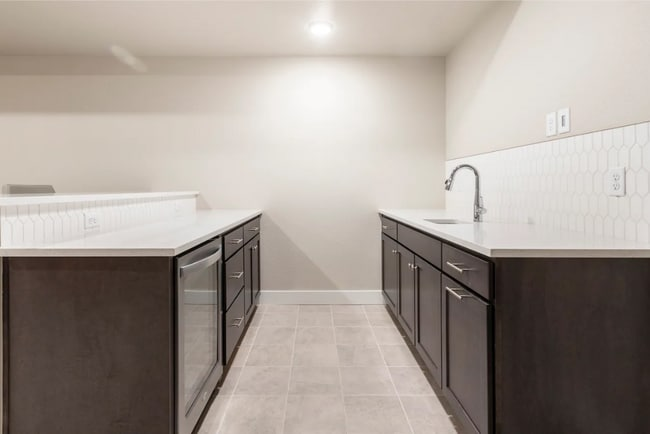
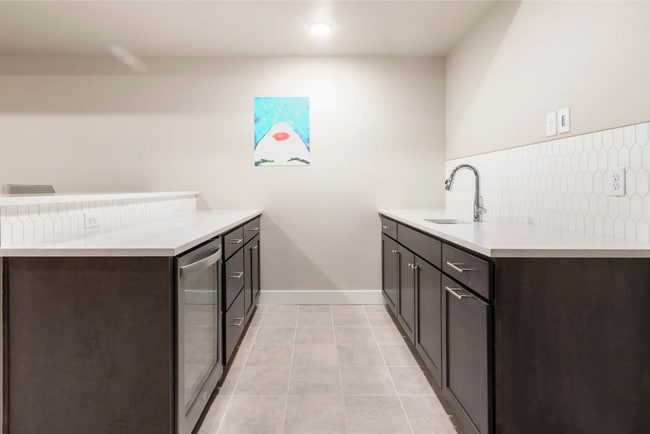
+ wall art (282, 131)
